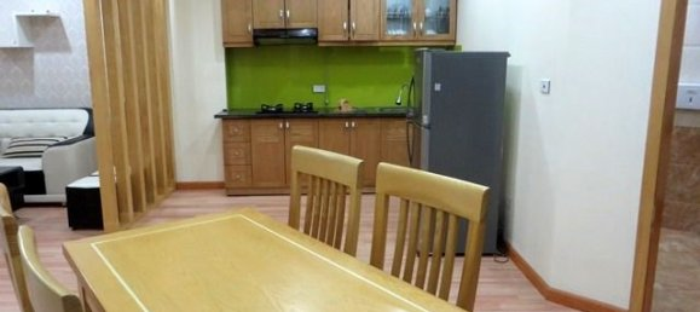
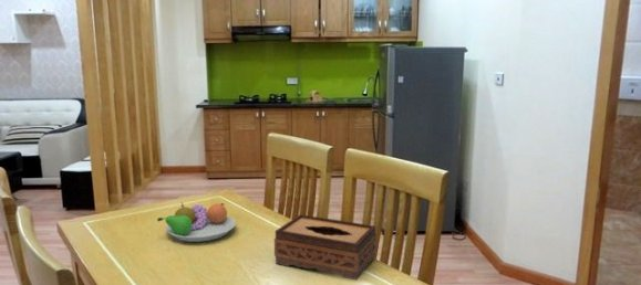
+ fruit bowl (197, 219)
+ tissue box (325, 244)
